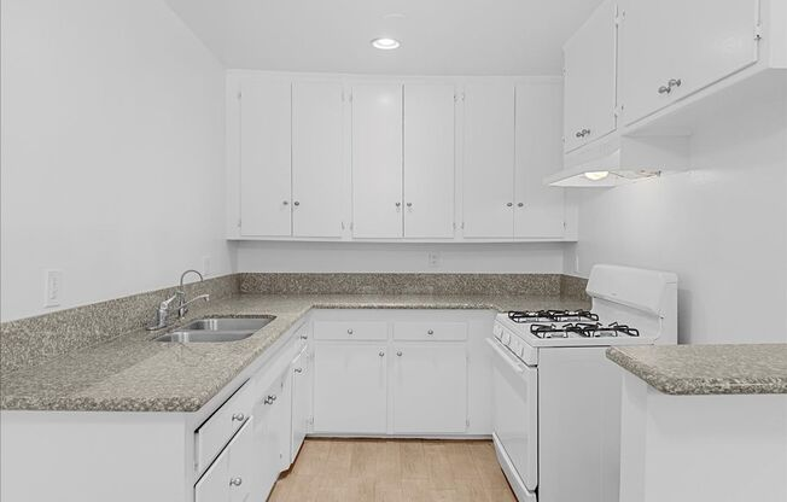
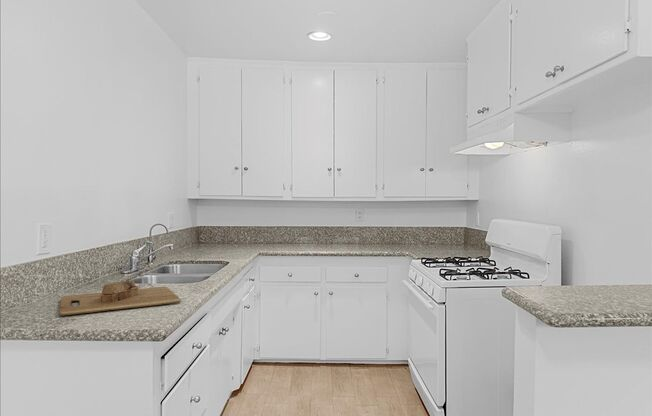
+ cutting board (120, 290)
